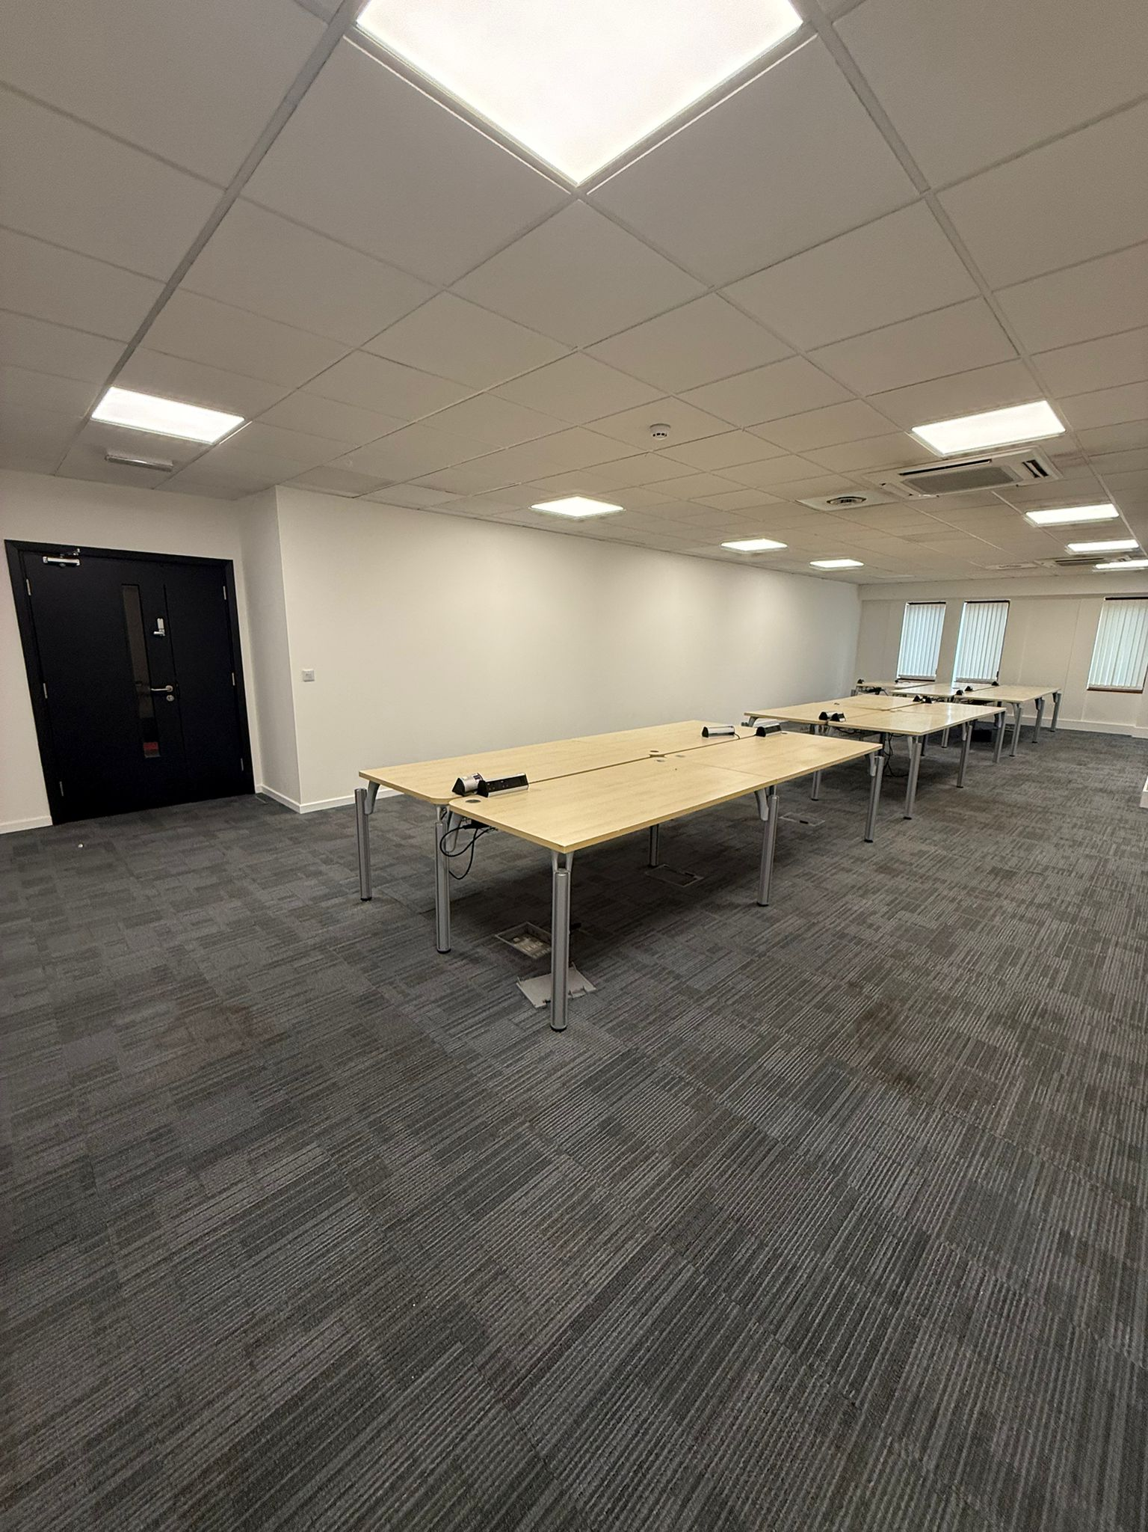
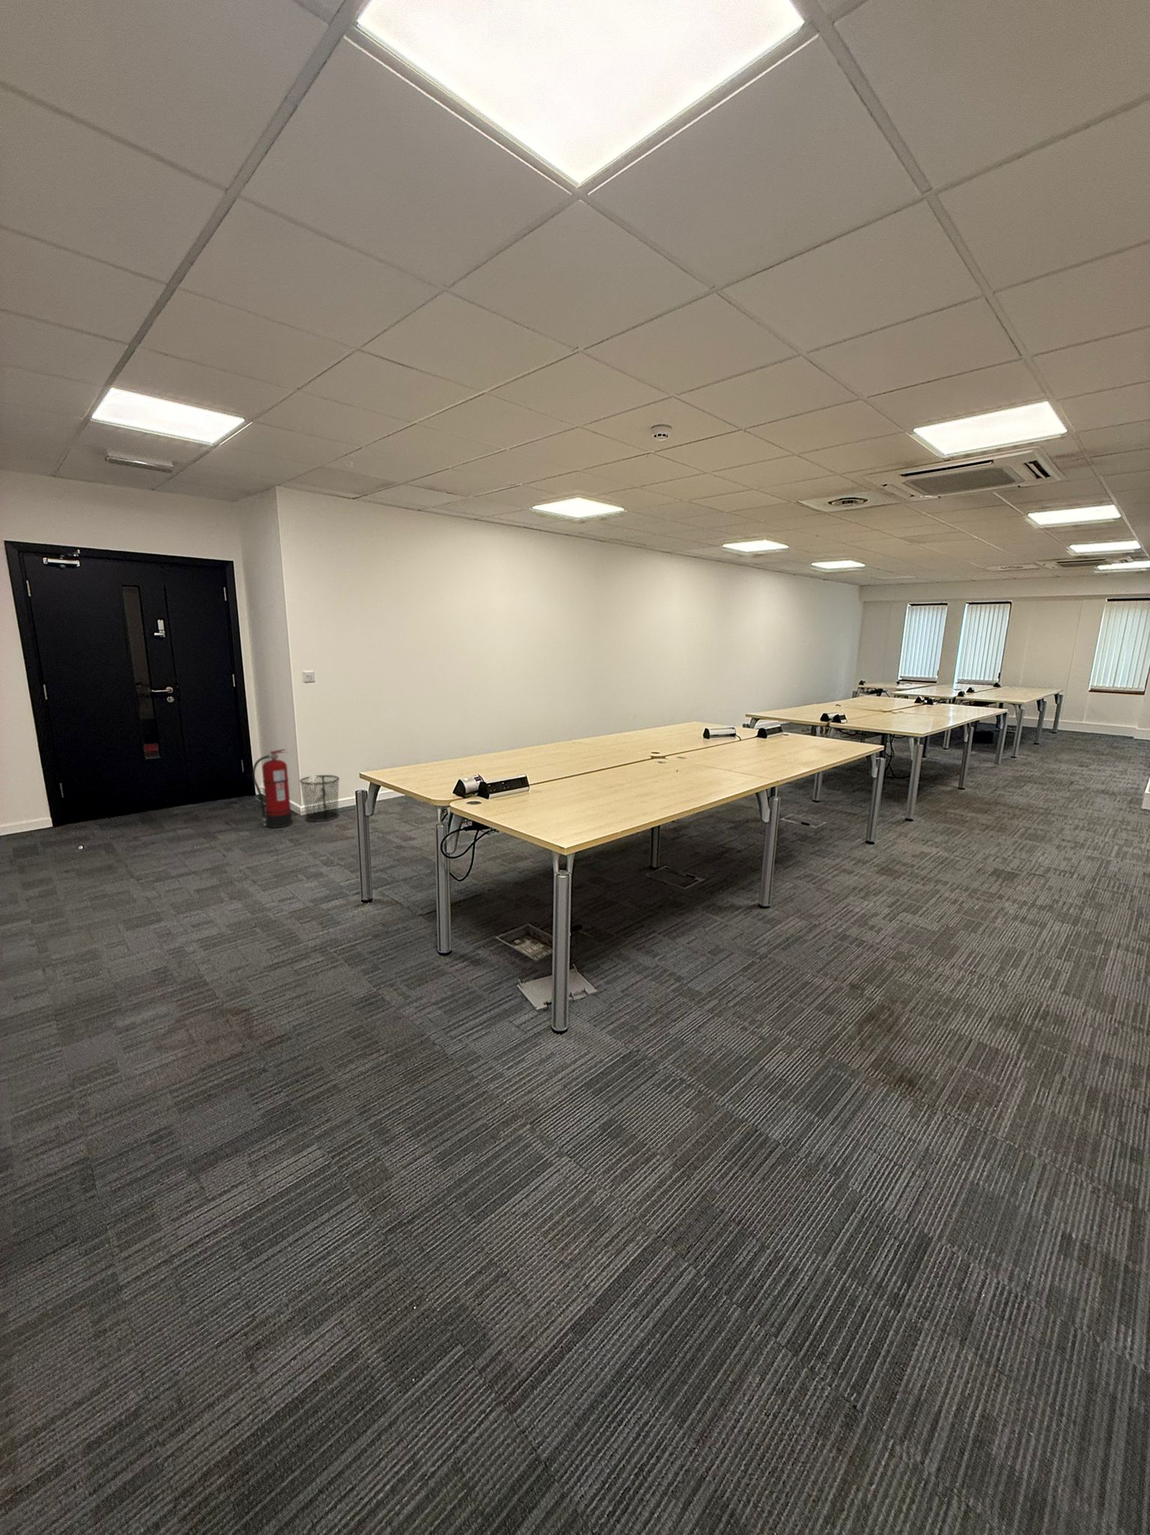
+ waste bin (320, 798)
+ fire extinguisher (273, 788)
